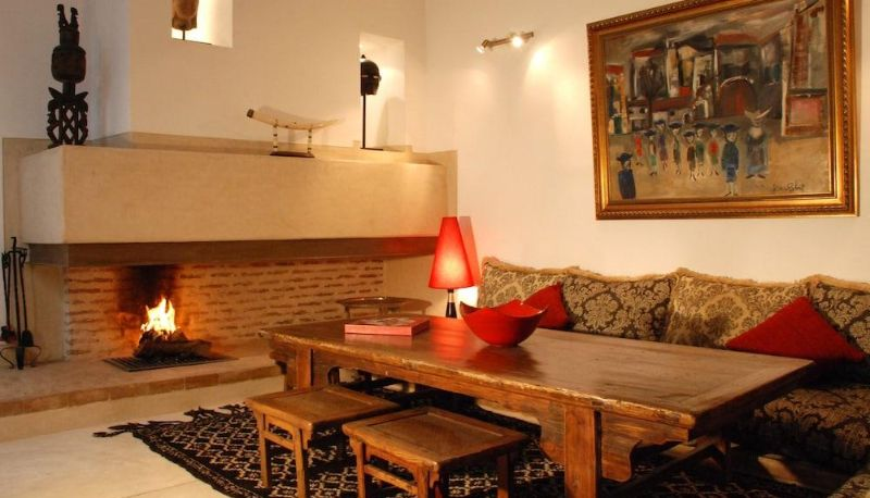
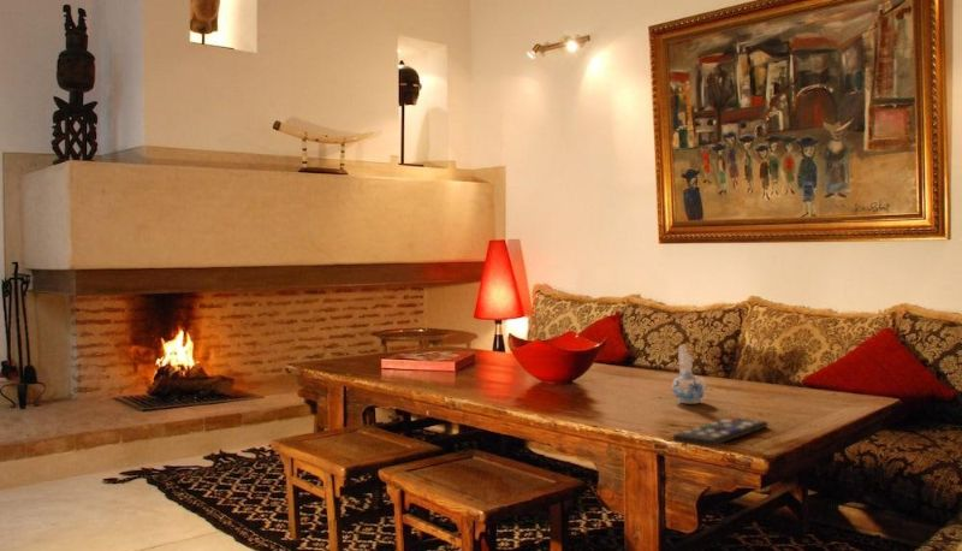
+ remote control (721, 429)
+ ceramic pitcher (688, 373)
